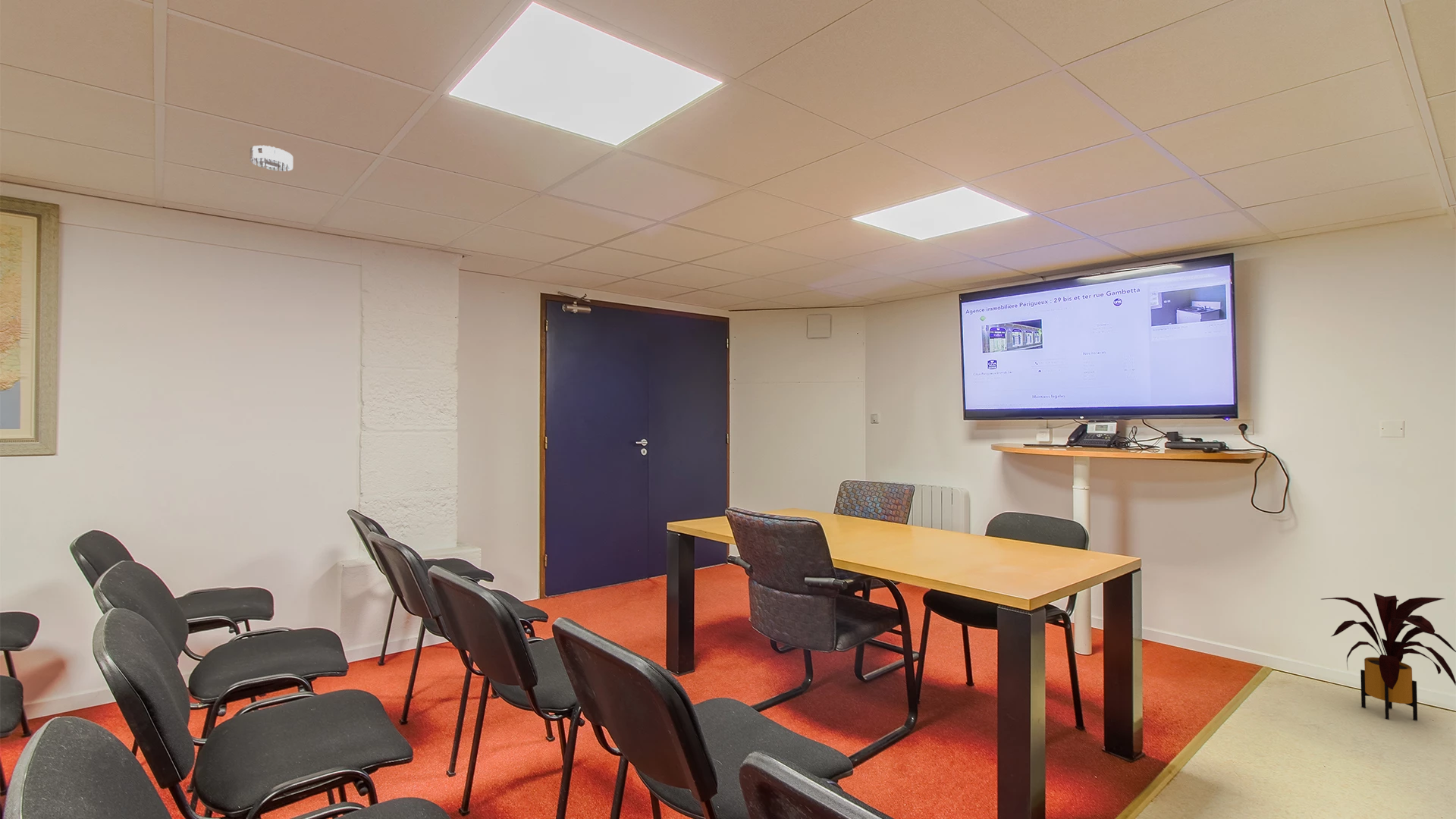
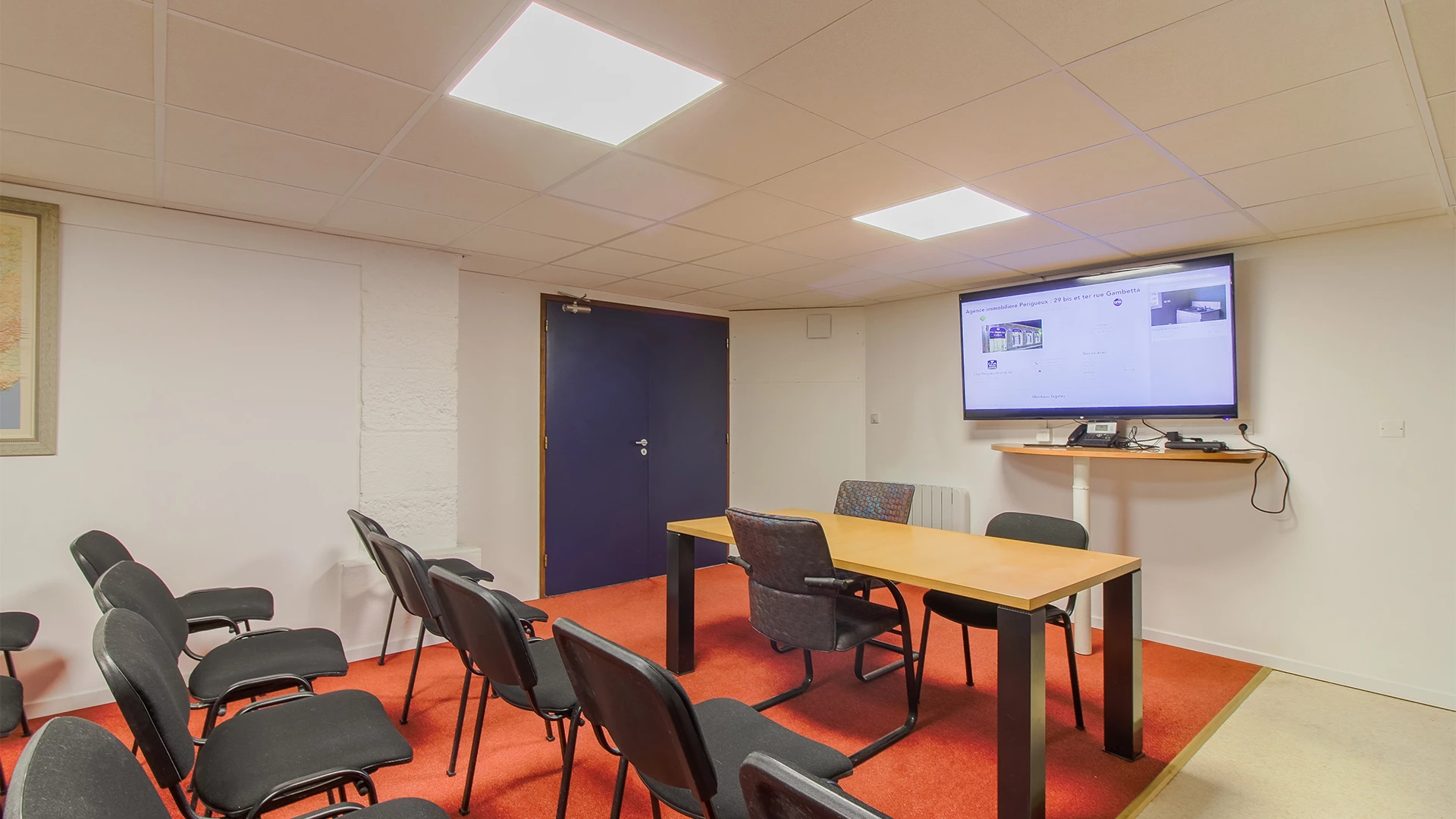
- house plant (1385, 652)
- smoke detector (271, 158)
